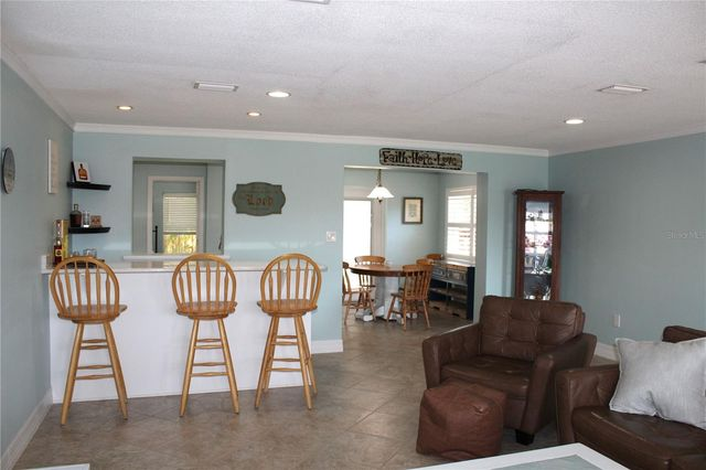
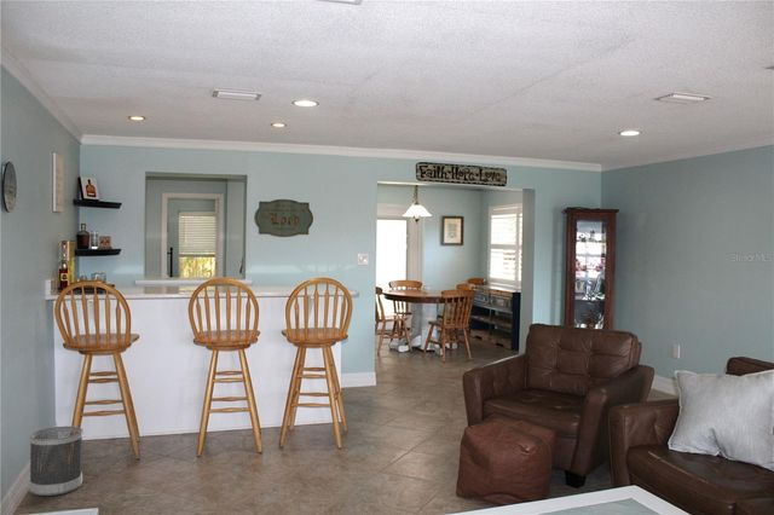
+ wastebasket (56, 459)
